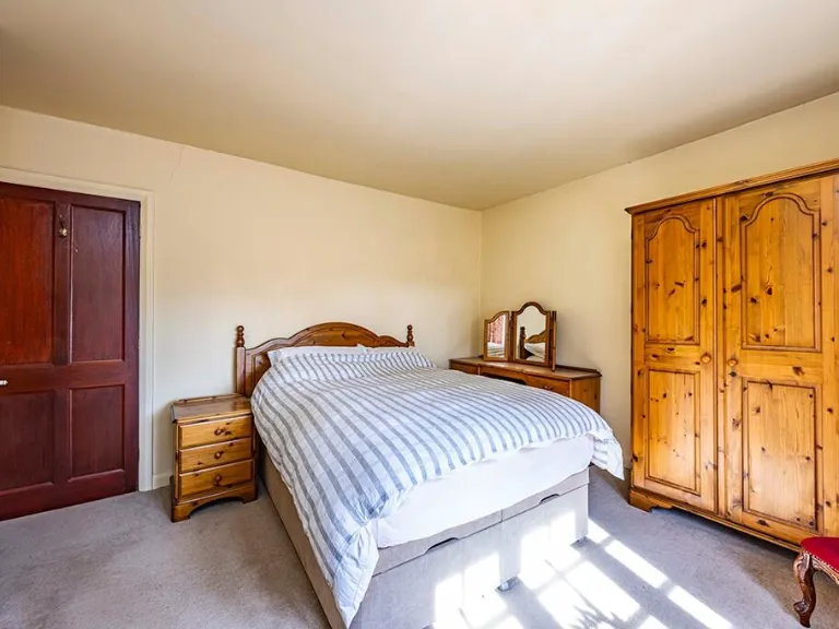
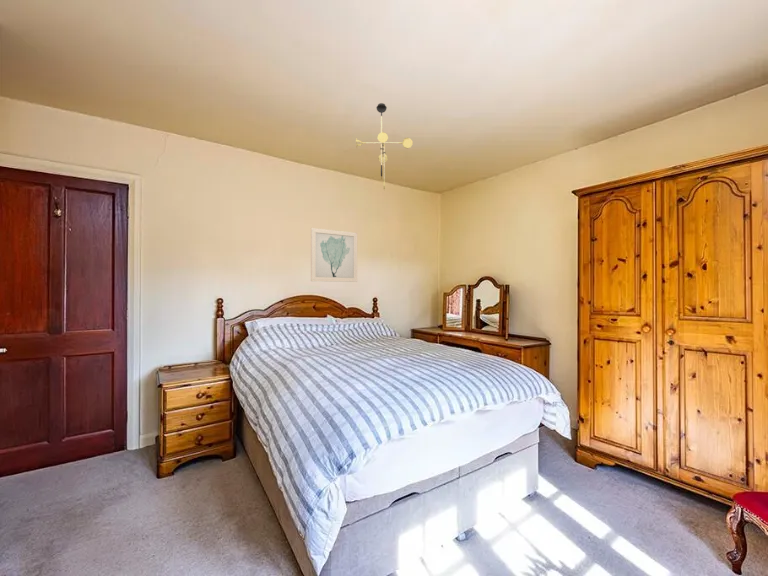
+ wall art (334, 256)
+ ceiling light fixture (384, 147)
